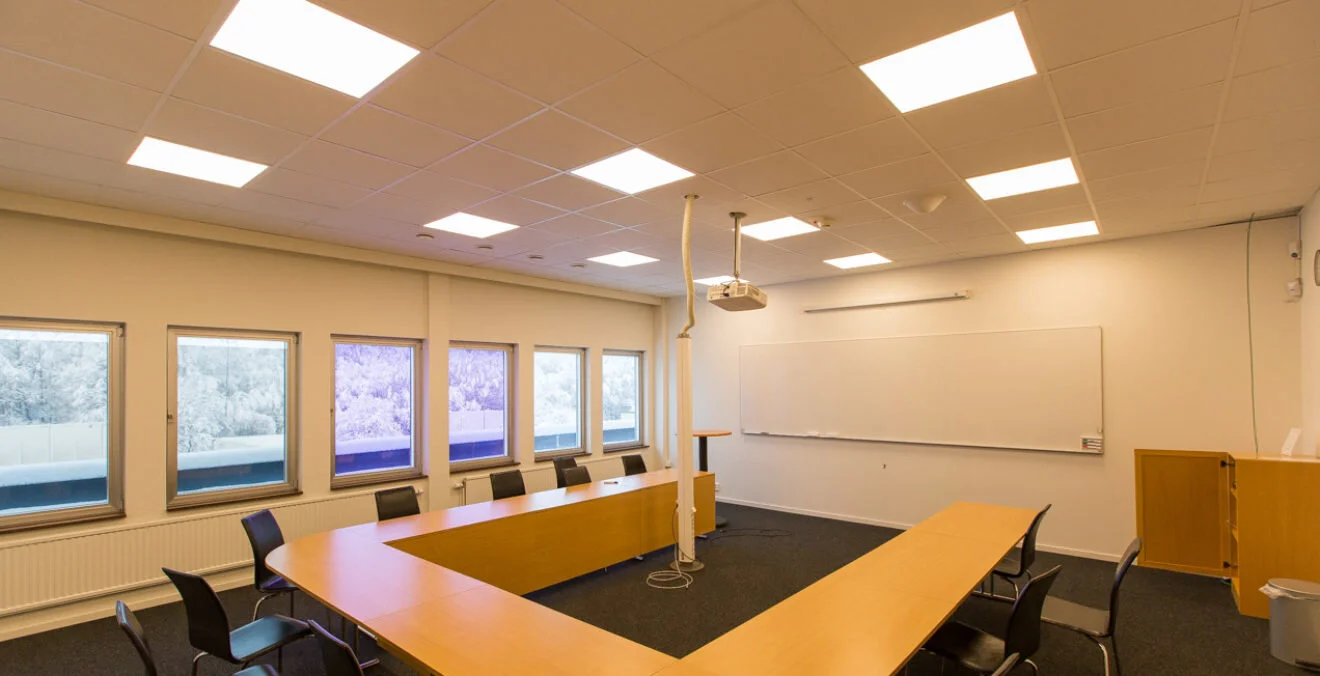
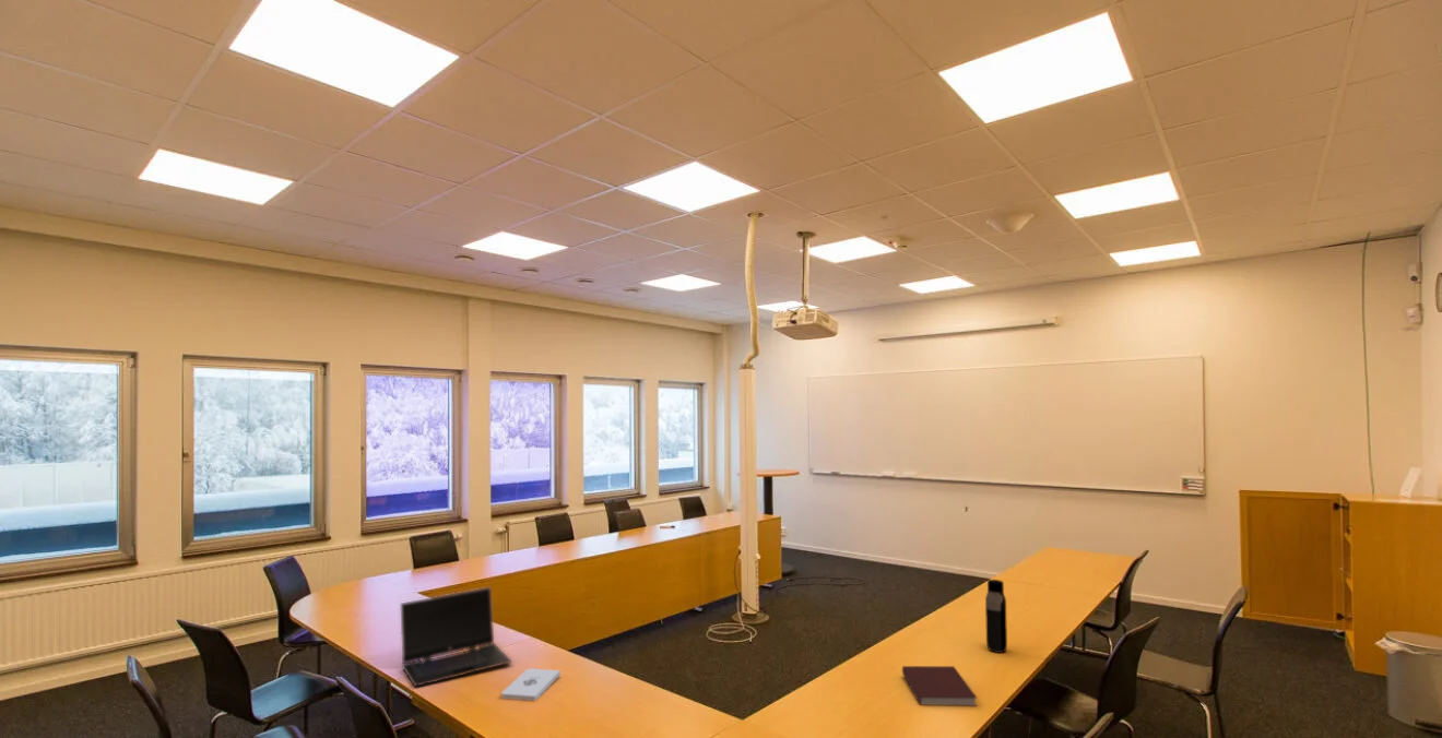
+ notepad (531, 683)
+ notebook (937, 685)
+ water bottle (995, 615)
+ laptop computer (456, 633)
